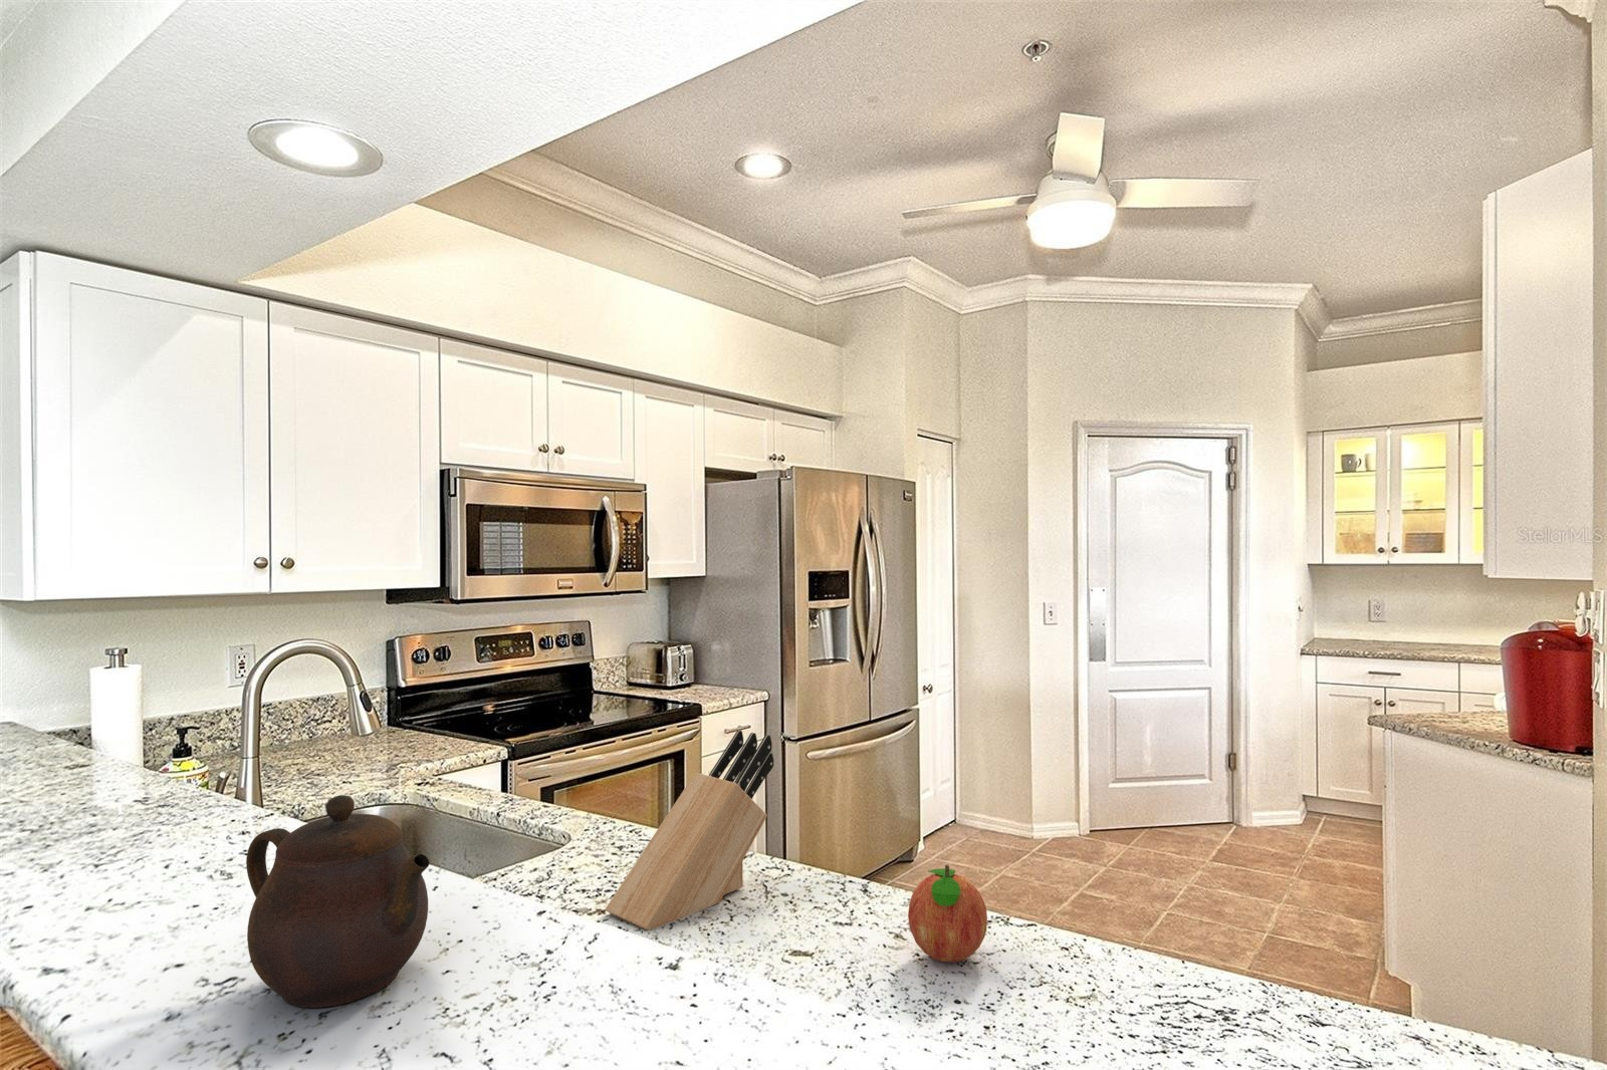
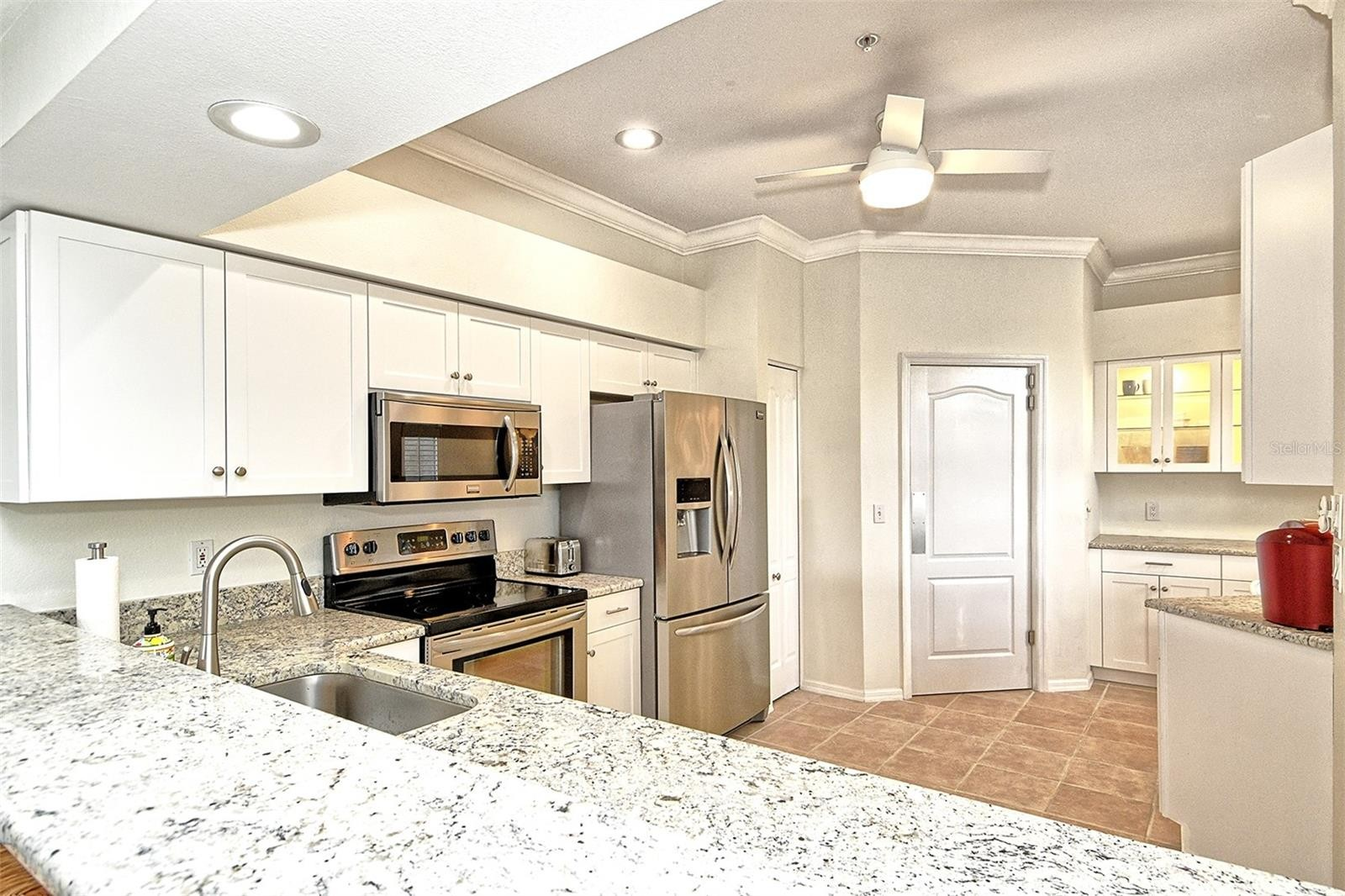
- teapot (335, 885)
- fruit (947, 910)
- knife block (699, 819)
